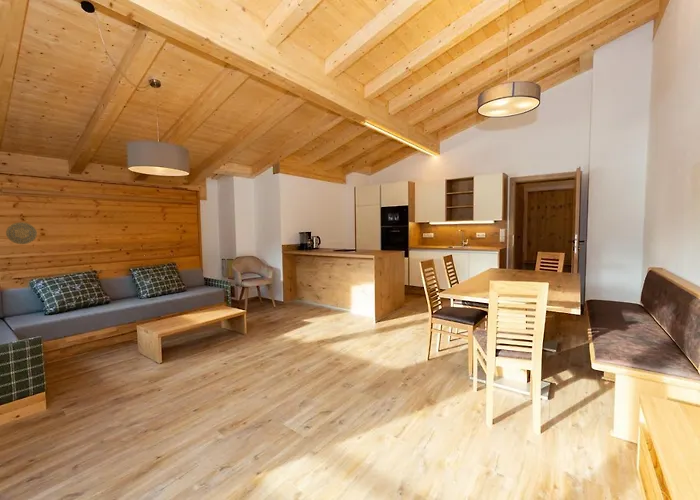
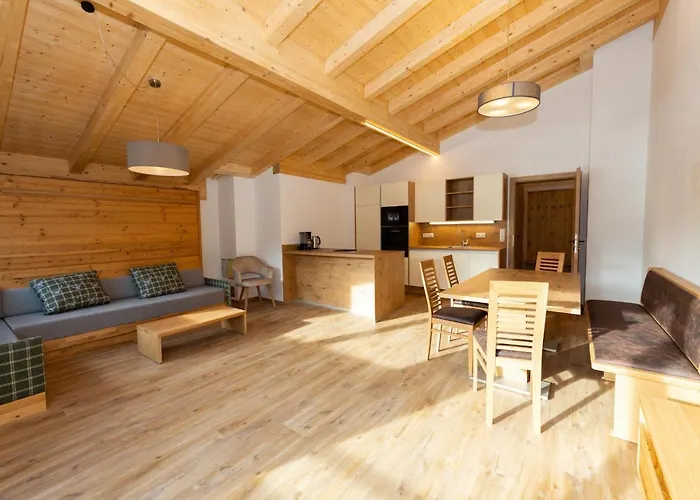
- decorative plate (21, 233)
